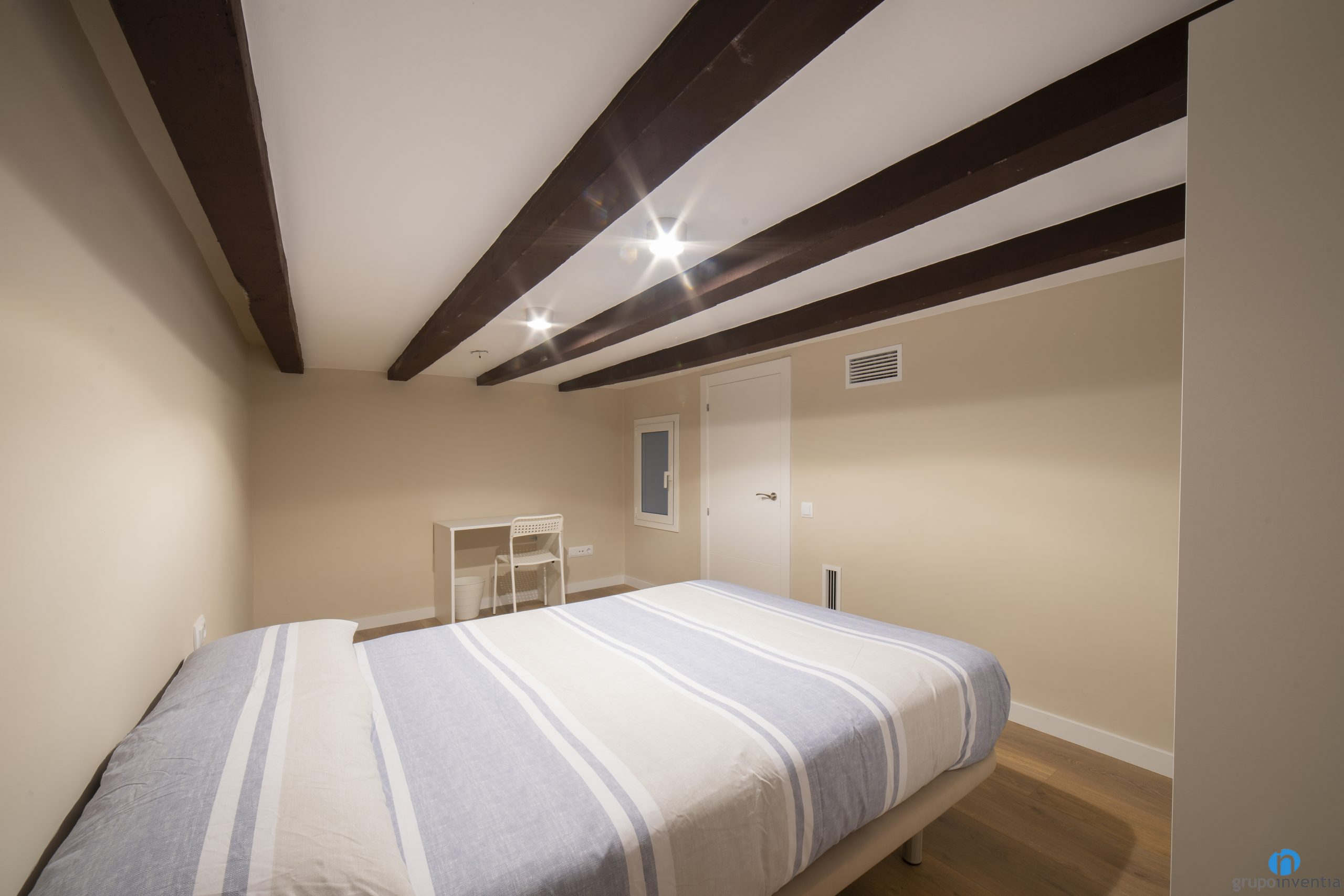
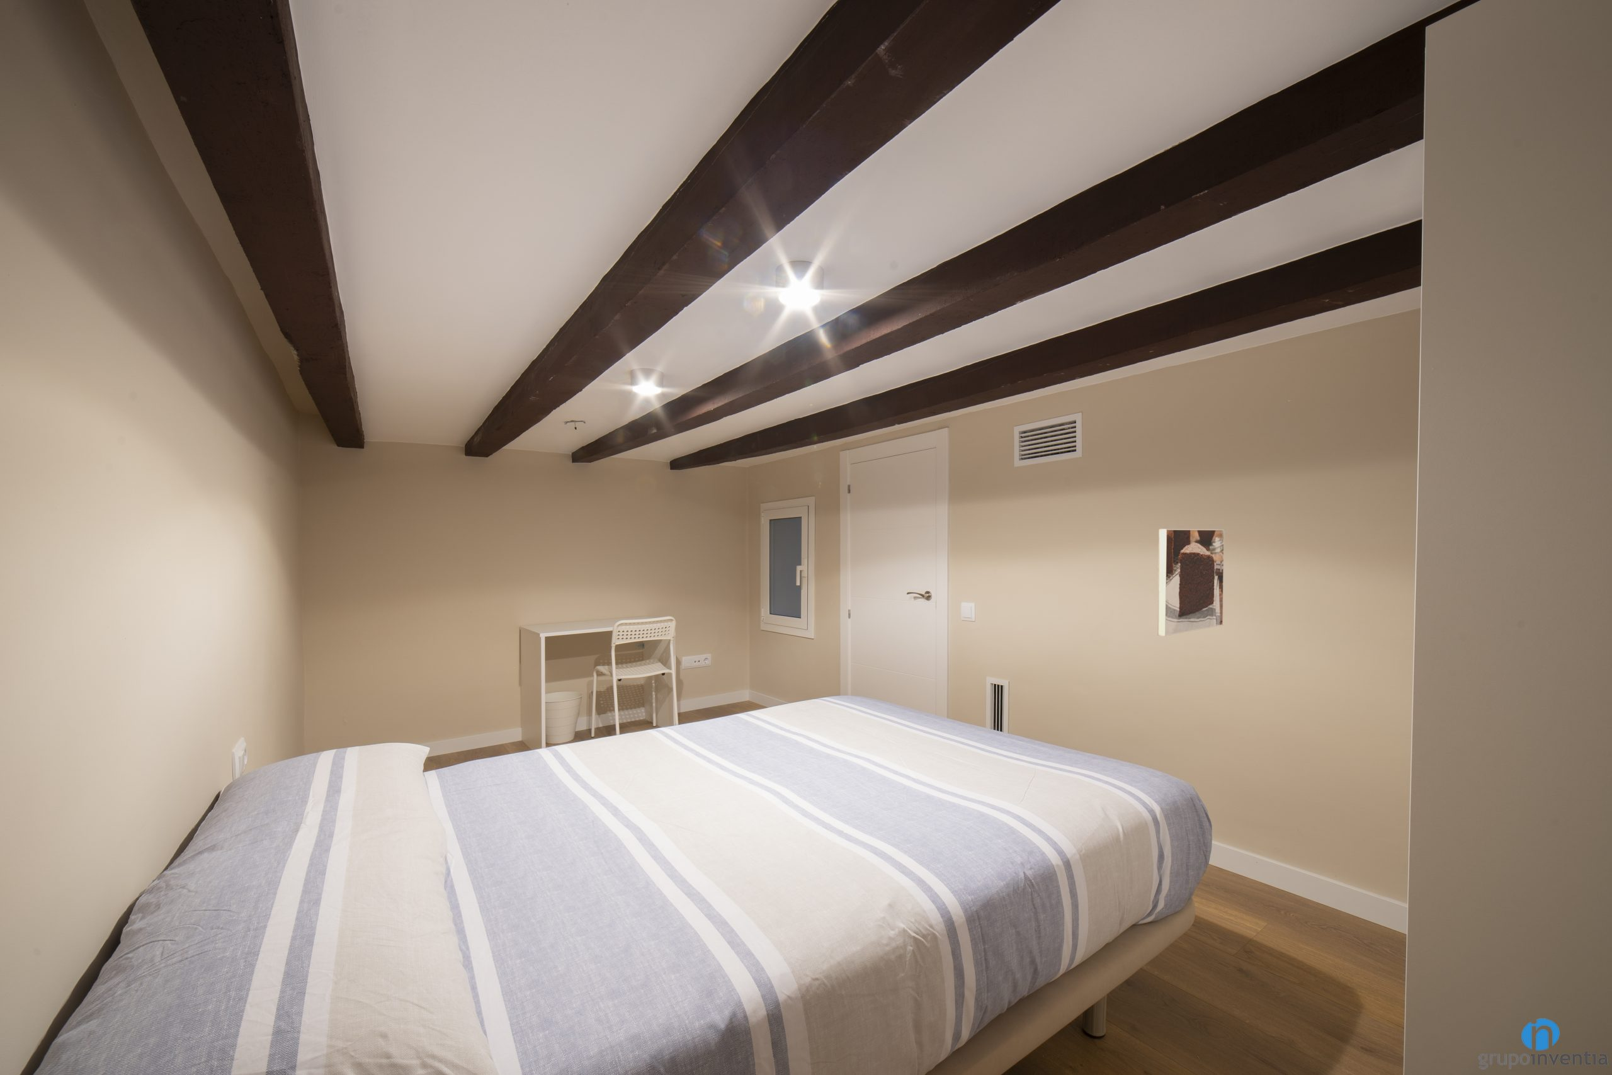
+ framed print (1192, 579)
